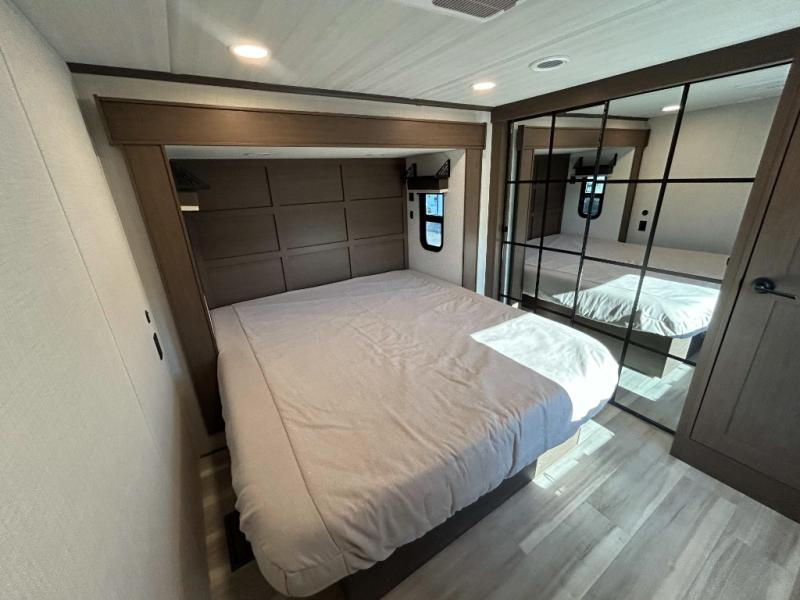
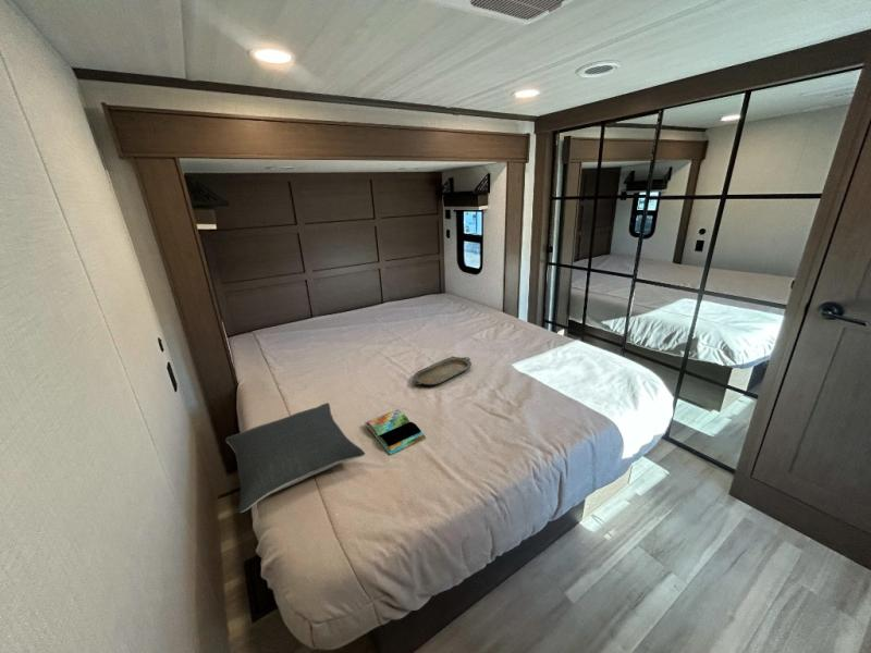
+ serving tray (443, 371)
+ pillow (293, 445)
+ book (394, 428)
